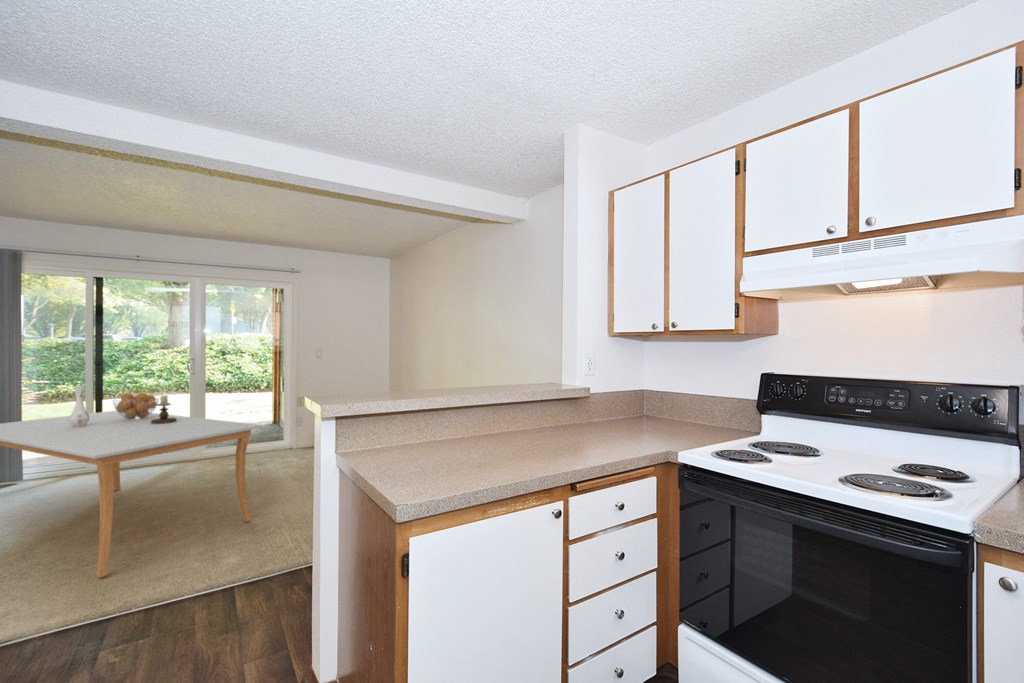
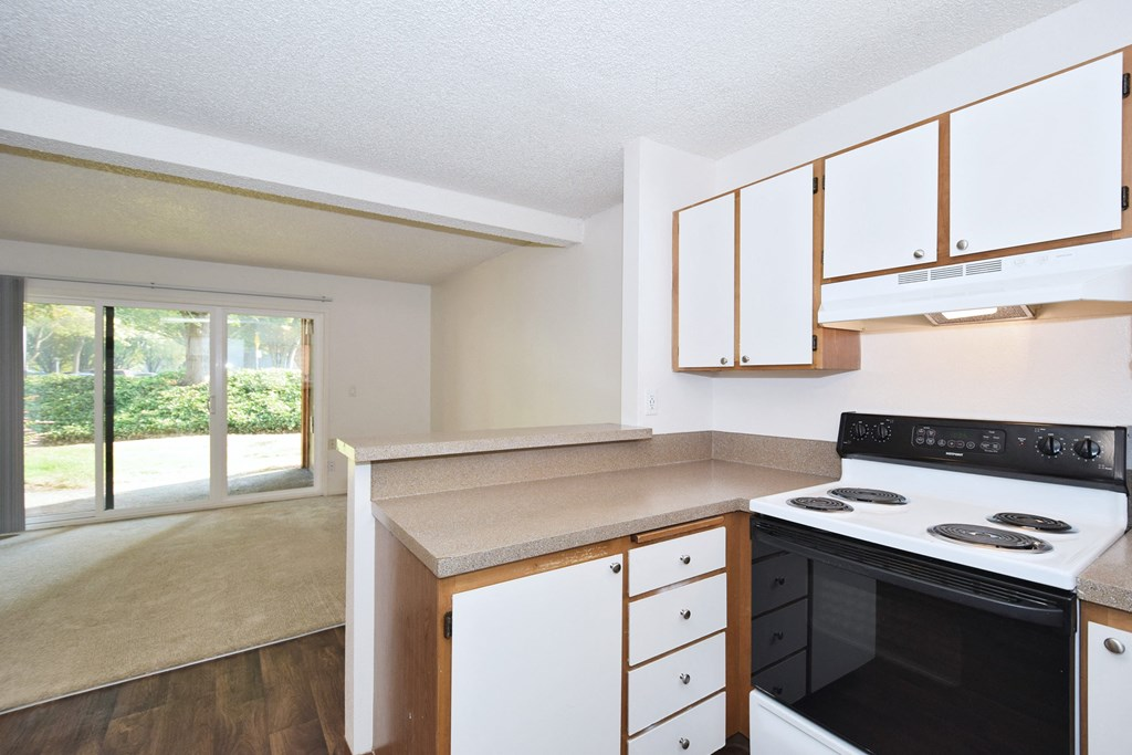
- candlestick (164, 408)
- vase (79, 406)
- fruit basket (136, 405)
- dining table (111, 475)
